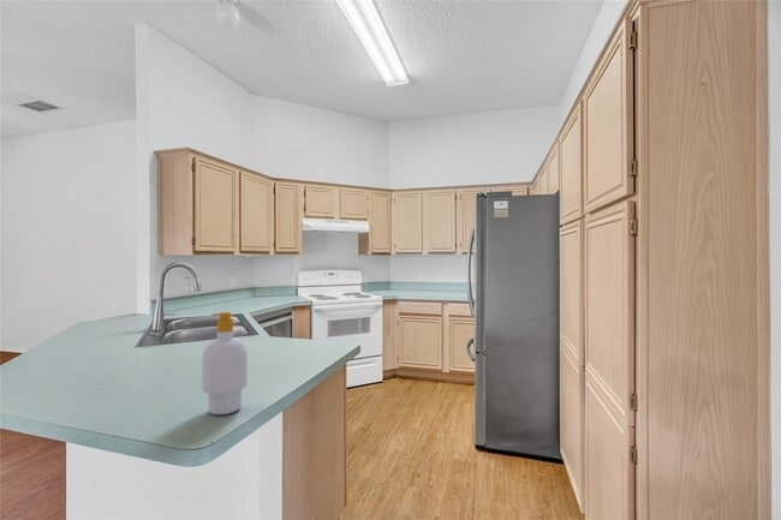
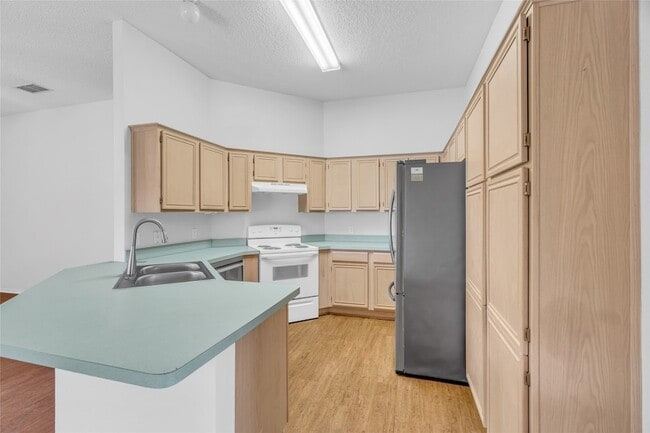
- soap bottle (225, 360)
